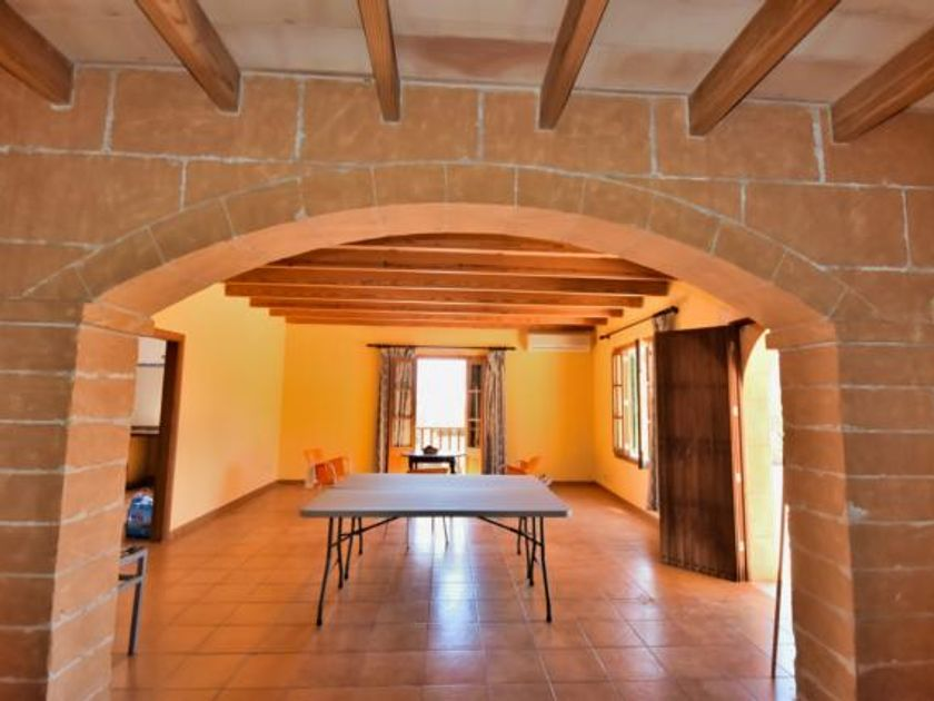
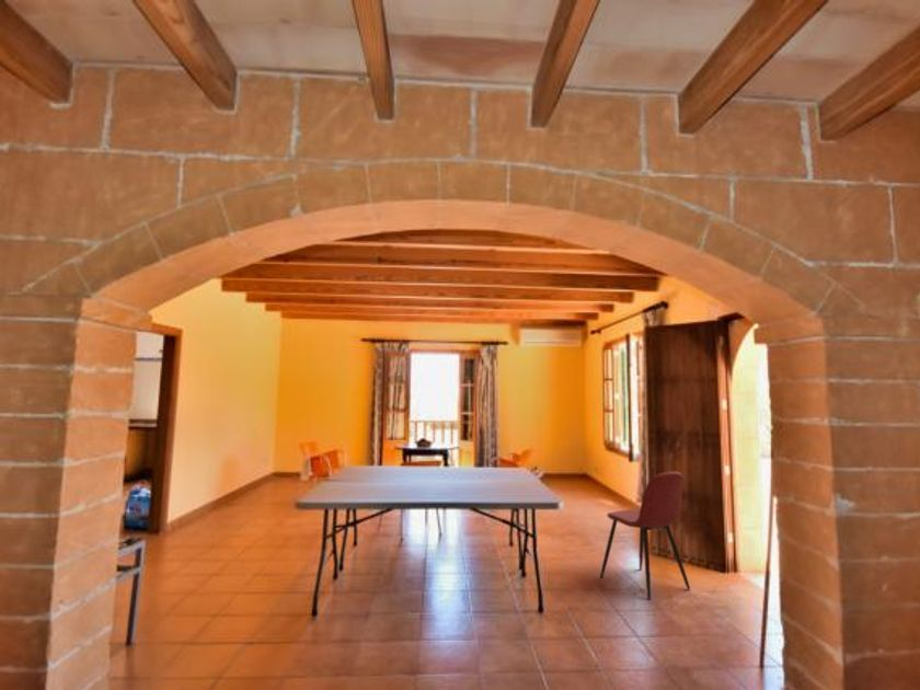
+ dining chair (645, 525)
